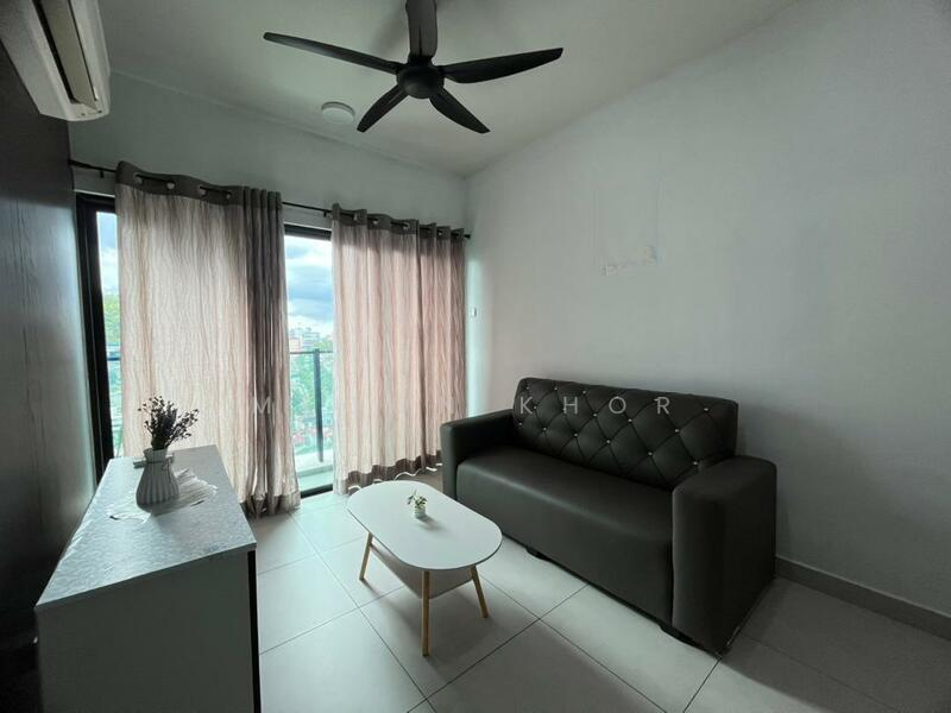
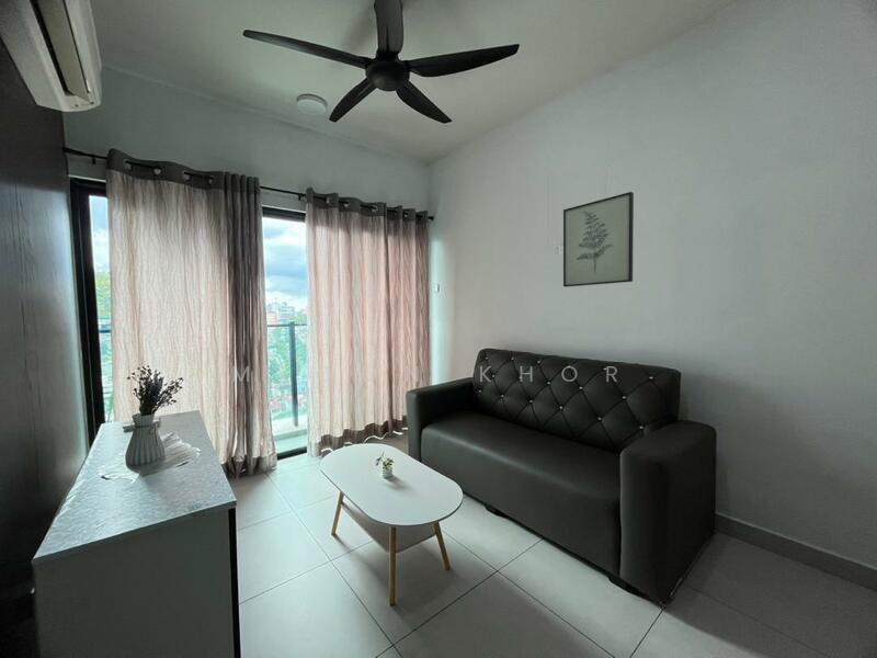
+ wall art (595, 242)
